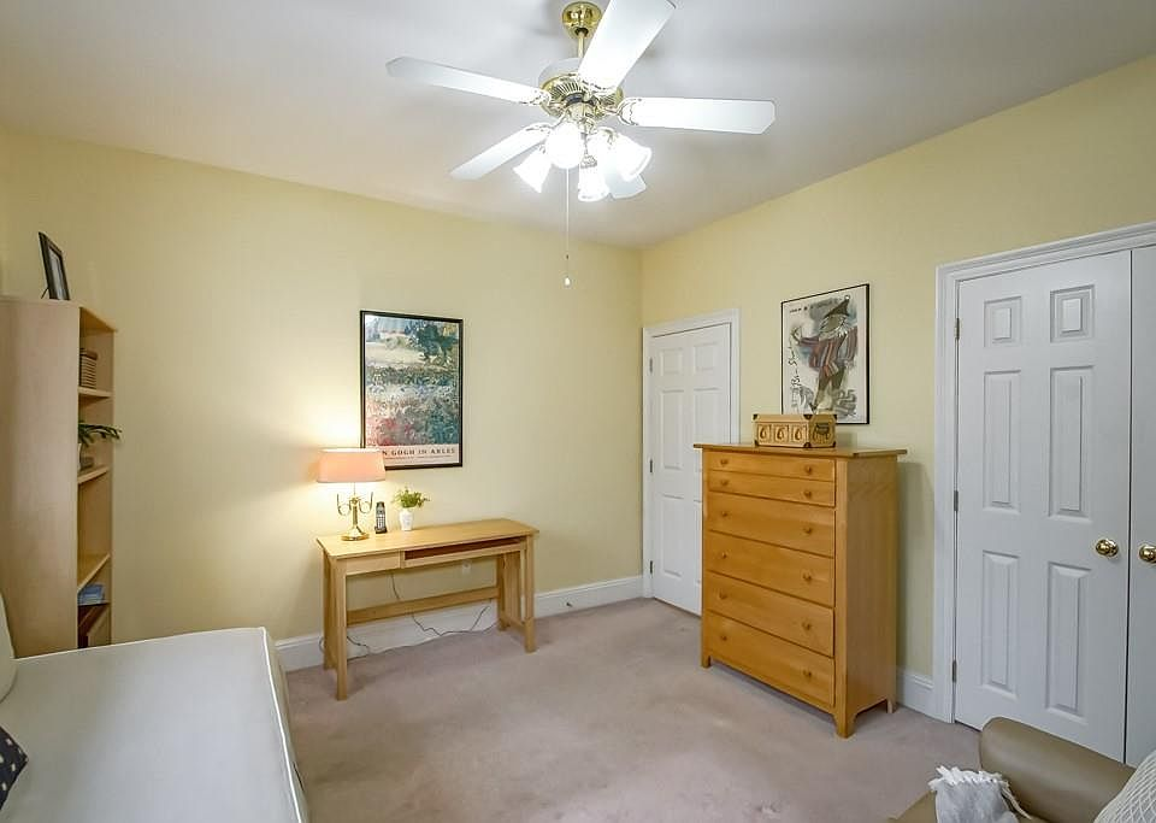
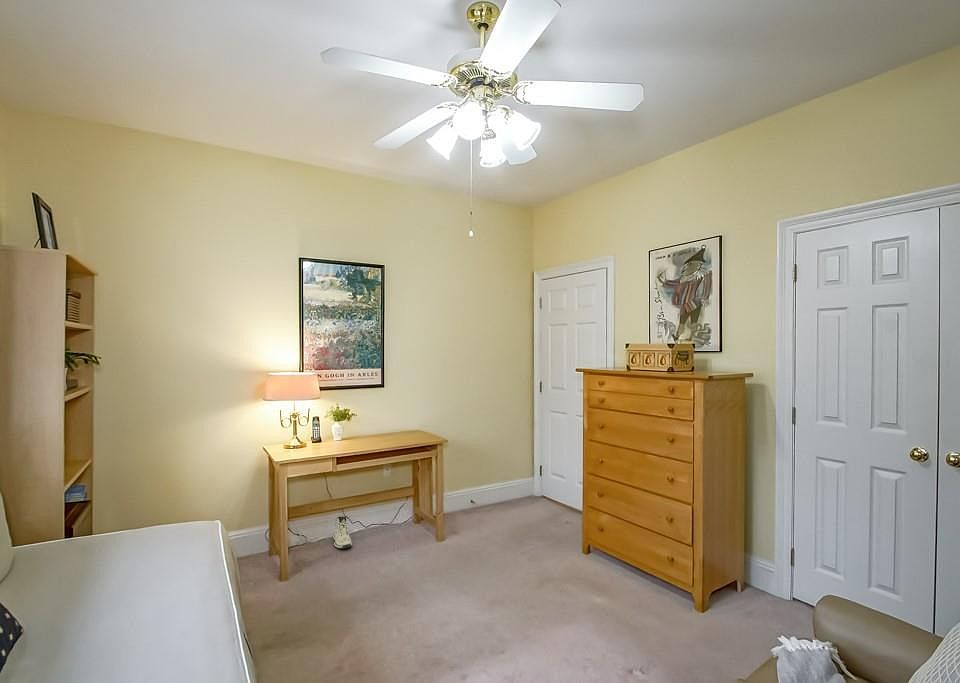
+ sneaker (341, 530)
